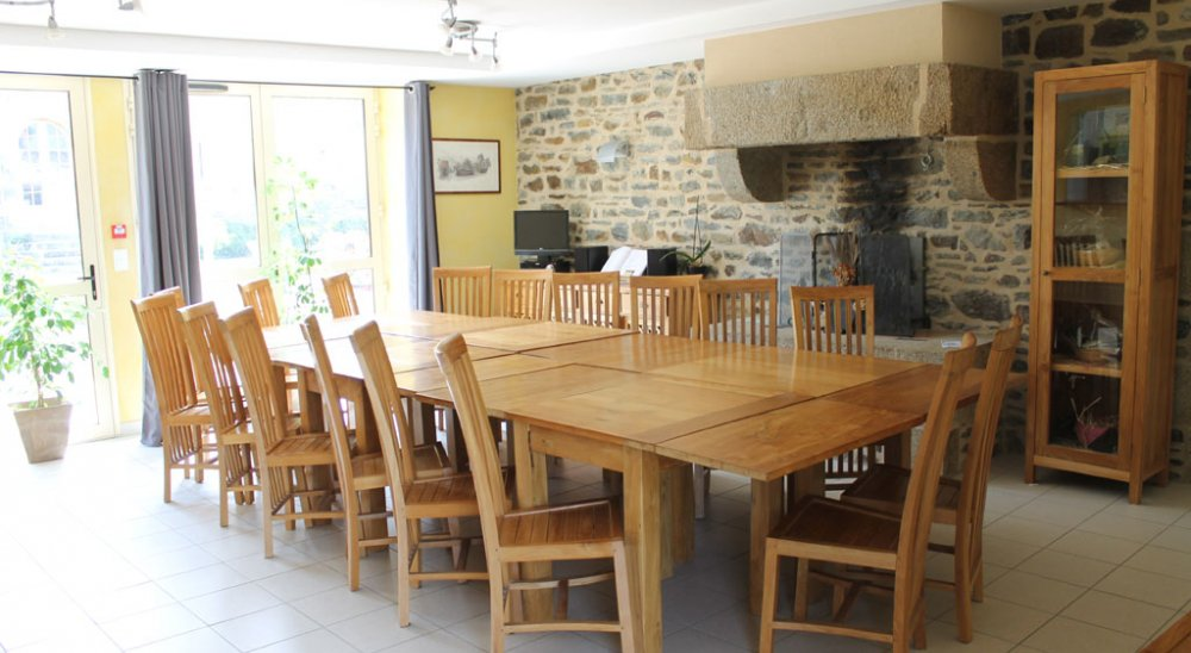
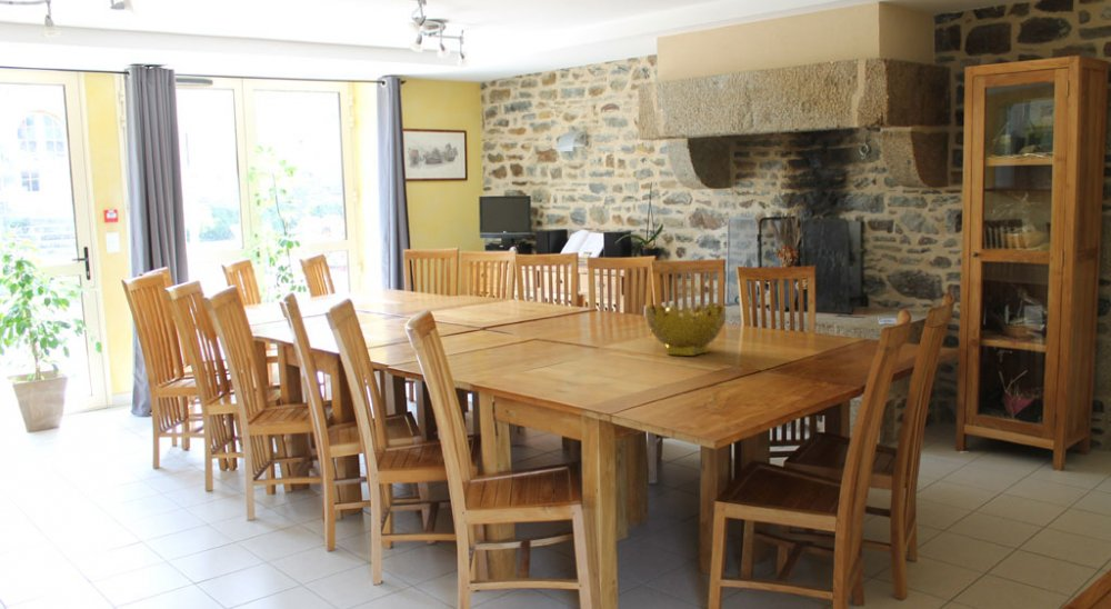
+ decorative bowl (685, 327)
